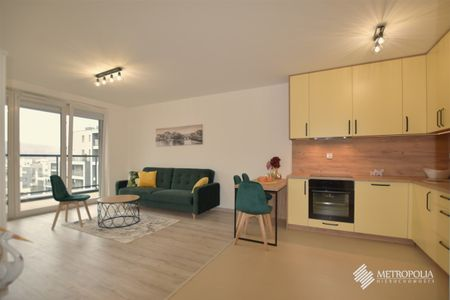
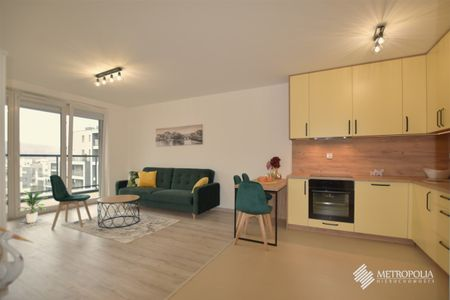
+ indoor plant (33, 205)
